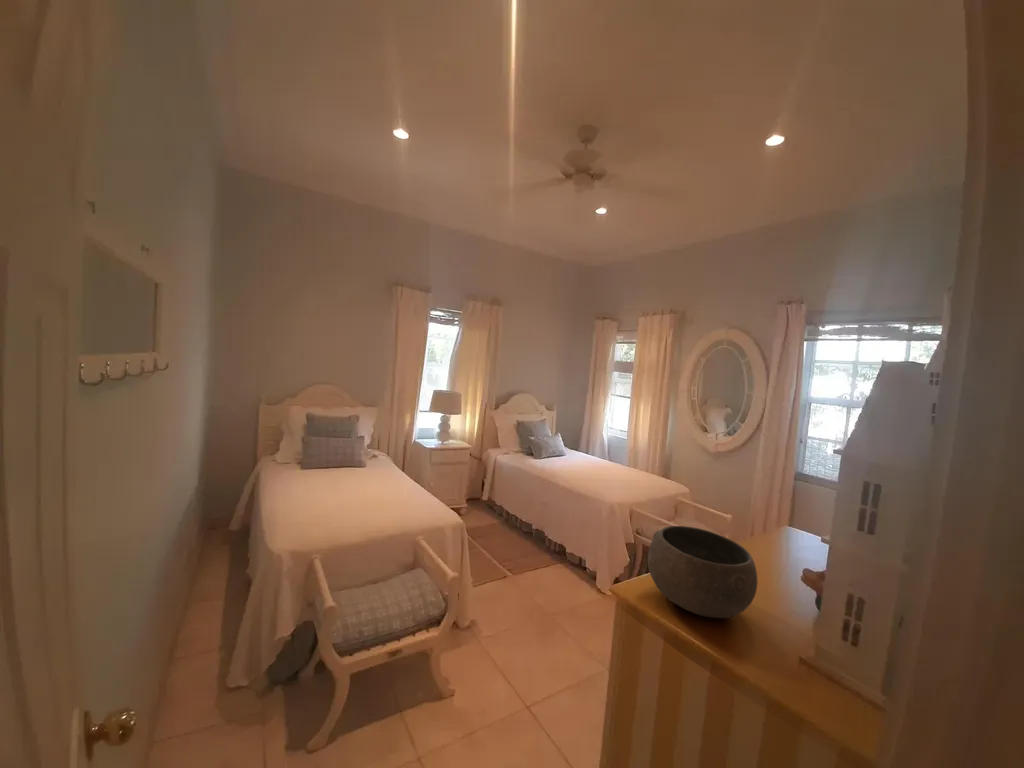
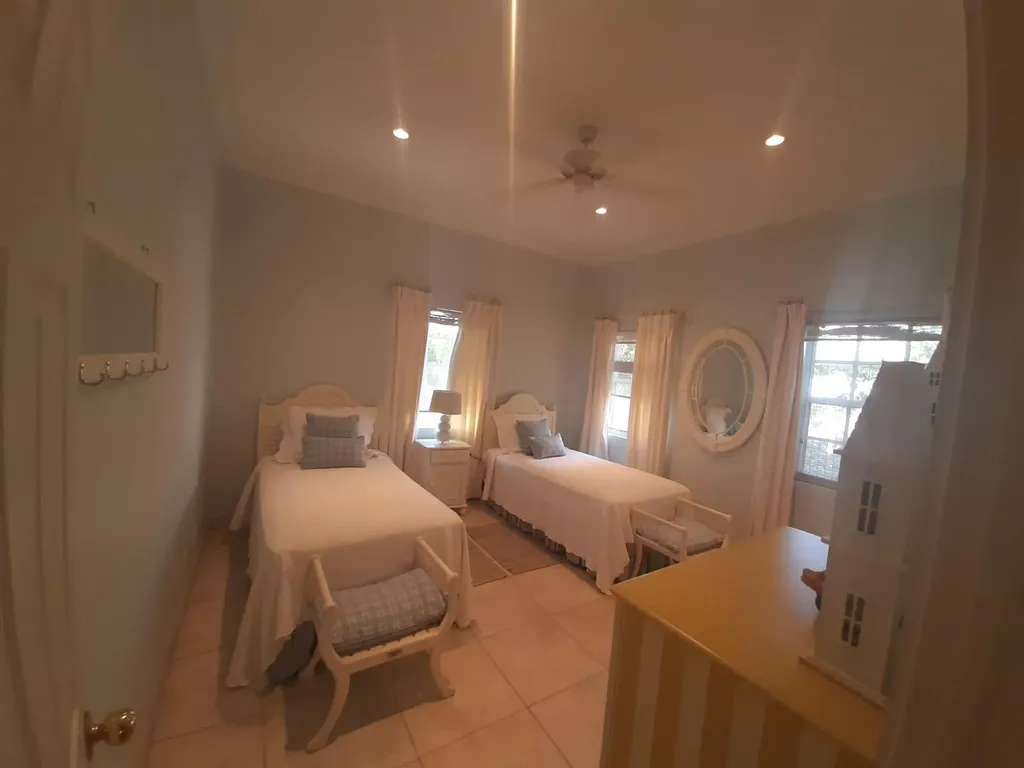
- bowl (699, 572)
